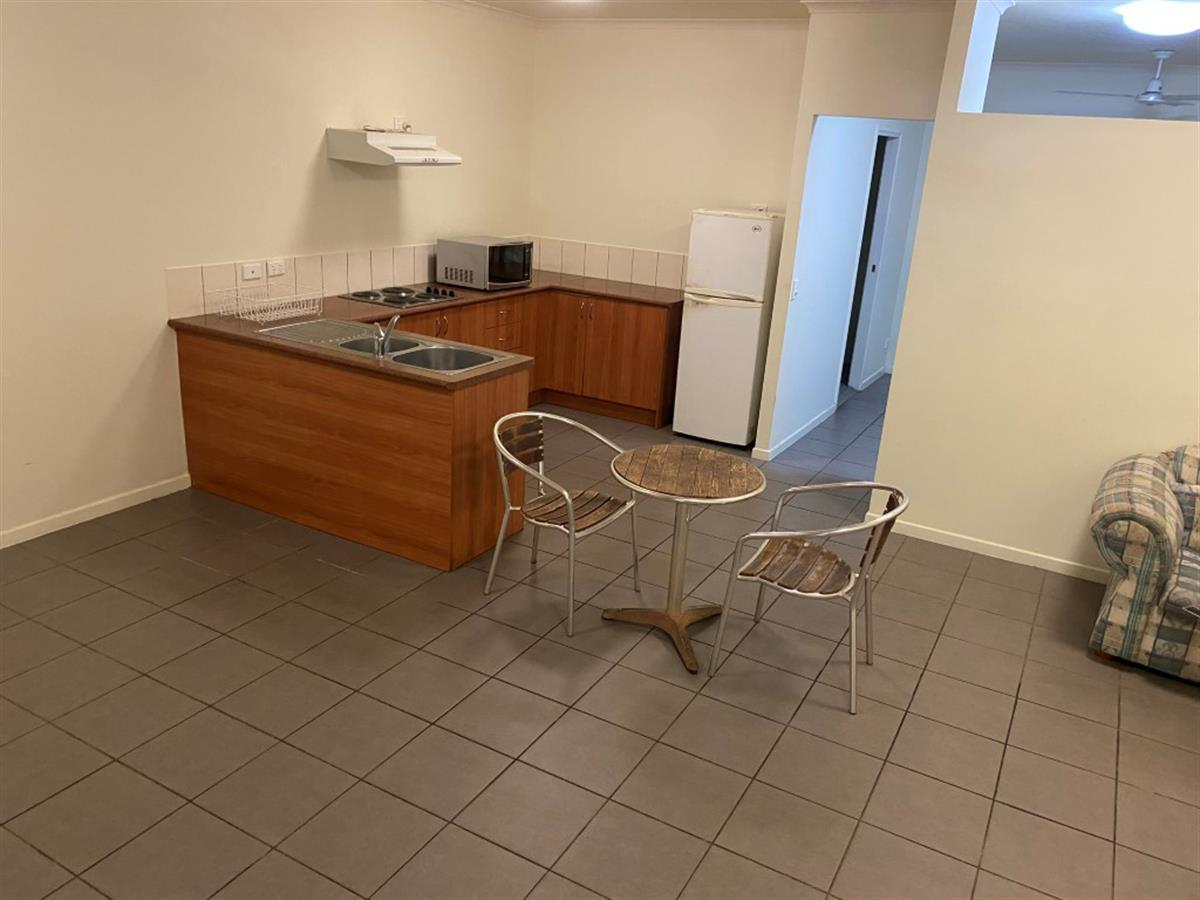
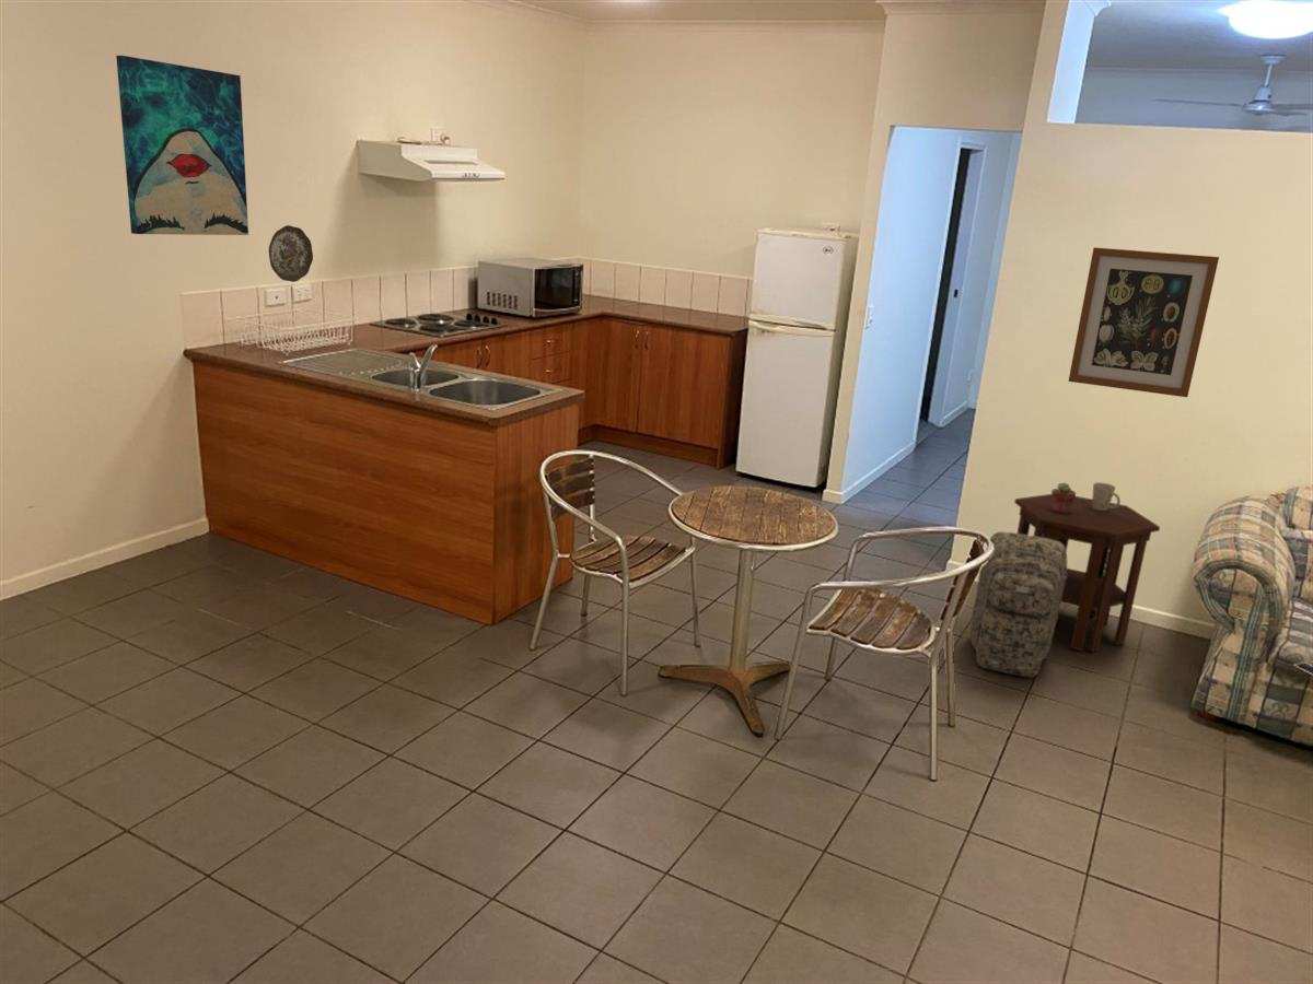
+ potted succulent (1062, 496)
+ side table (1073, 570)
+ decorative plate (289, 254)
+ mug (1106, 497)
+ wall art (187, 152)
+ backpack (1018, 601)
+ wall art (1140, 321)
